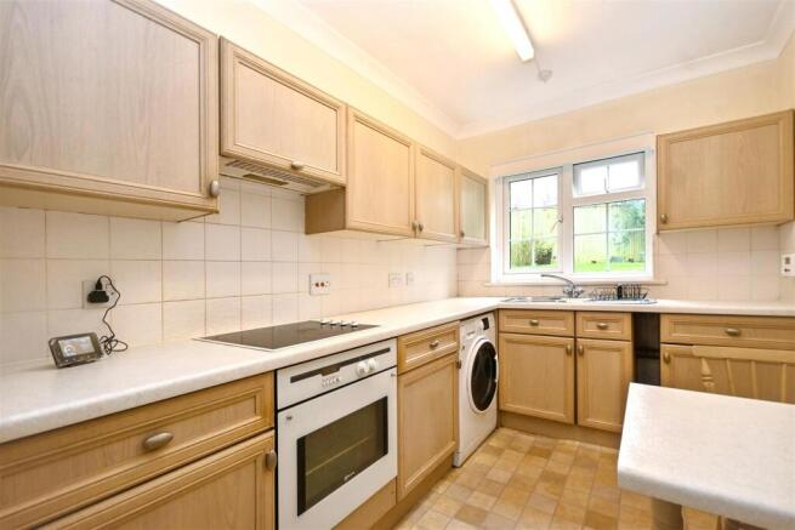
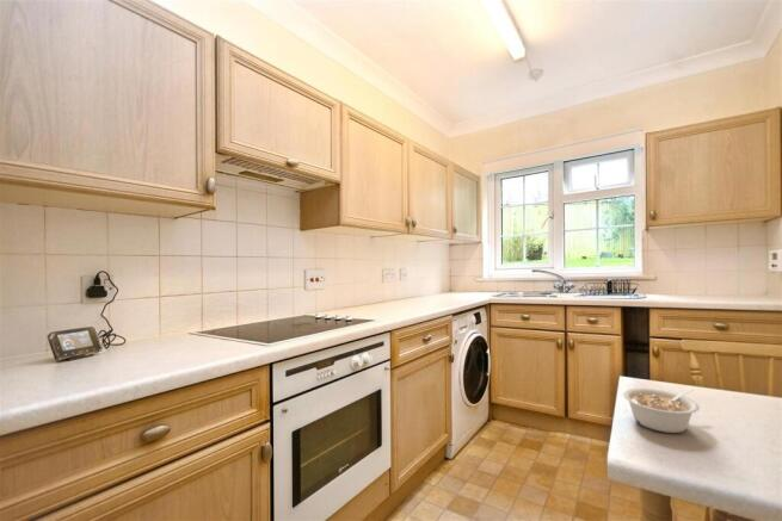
+ legume (659, 407)
